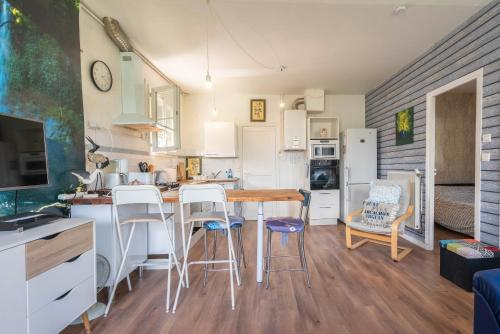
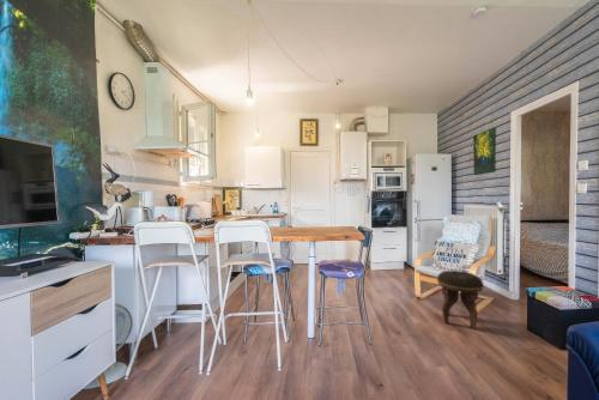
+ footstool (460, 297)
